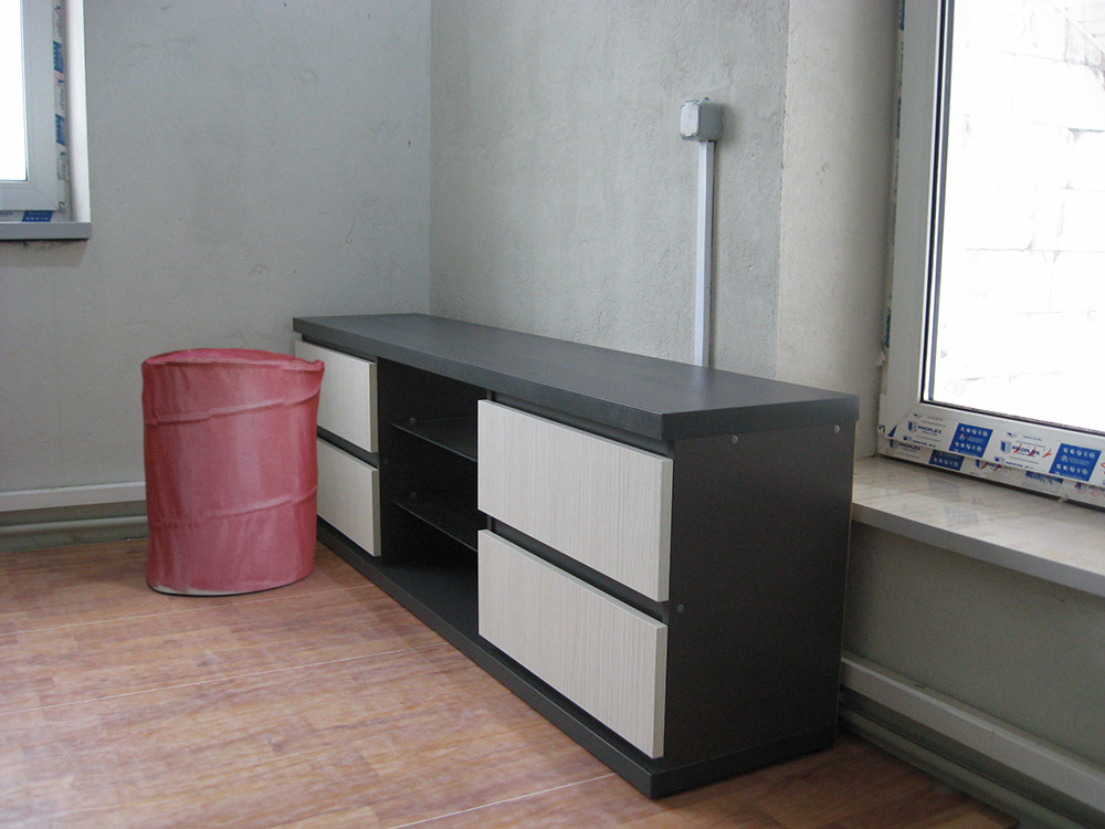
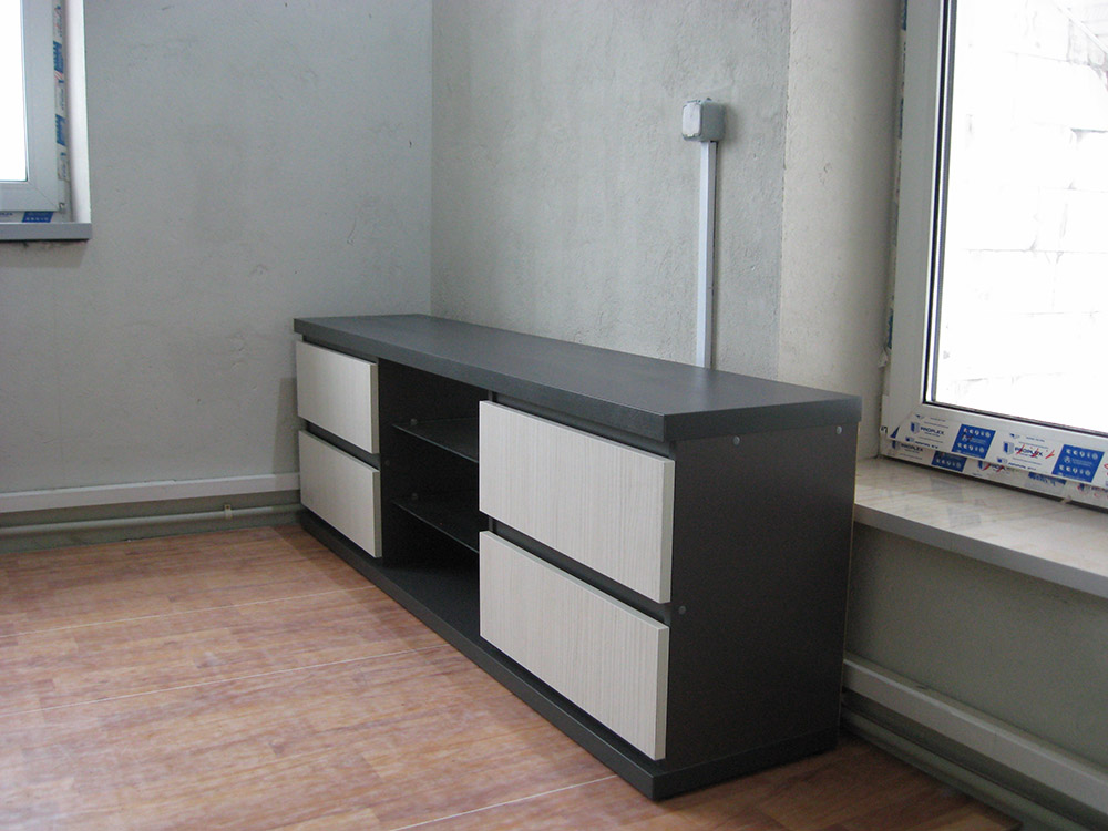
- laundry hamper (235, 461)
